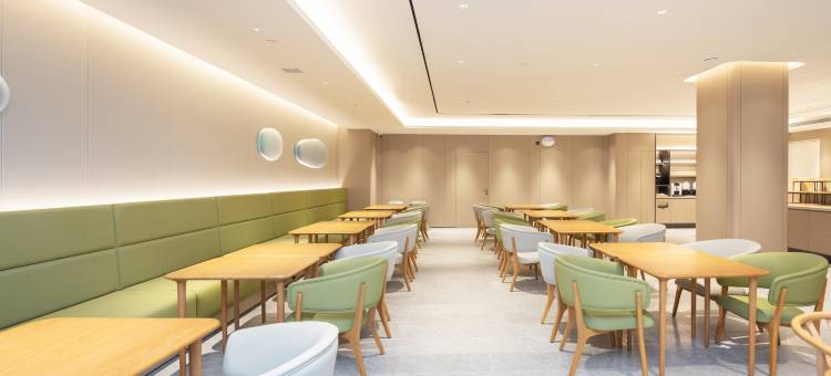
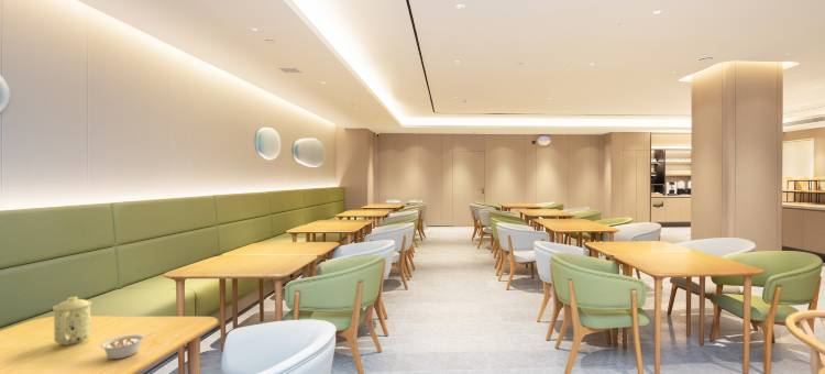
+ legume (124, 345)
+ mug (72, 320)
